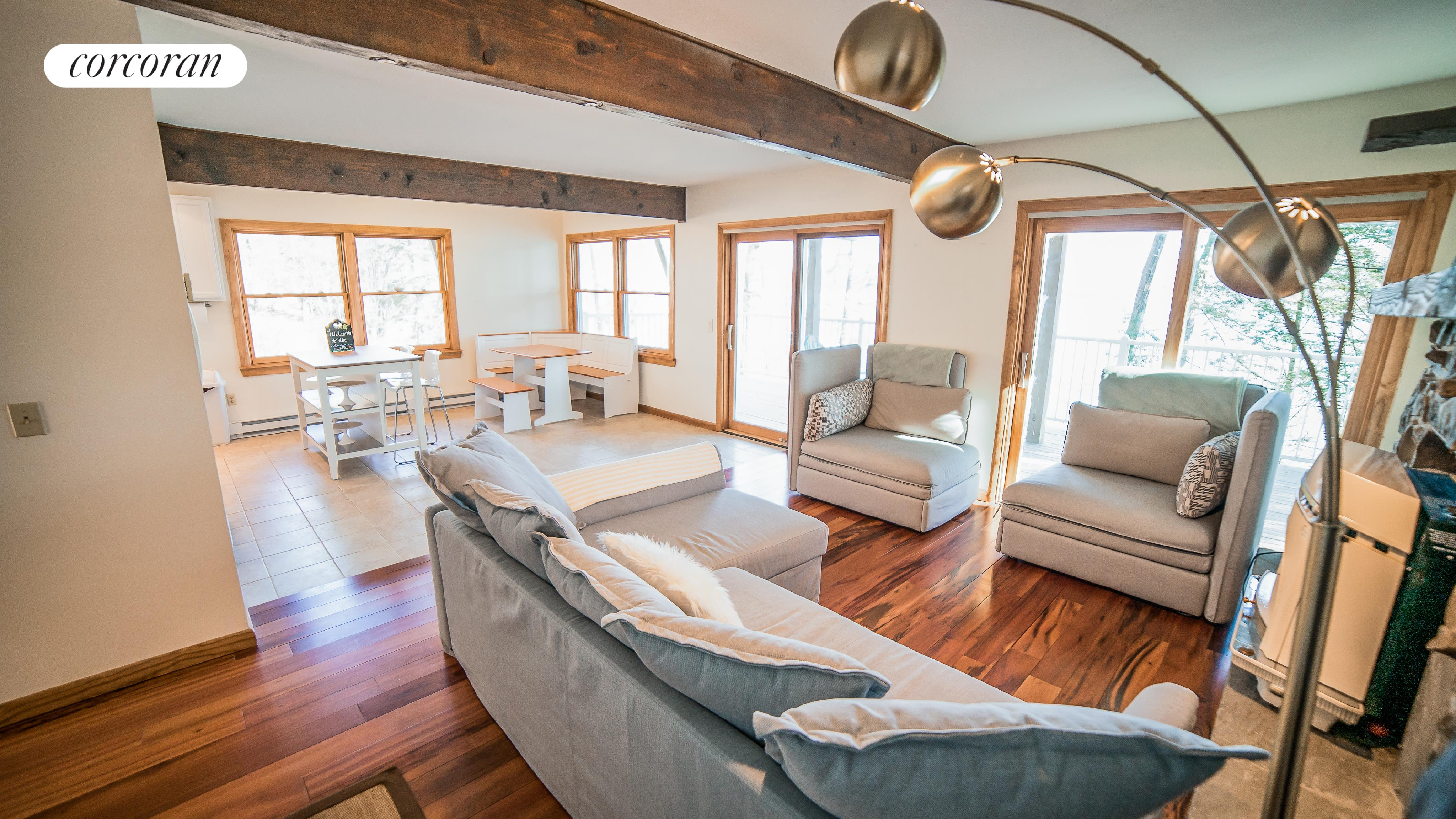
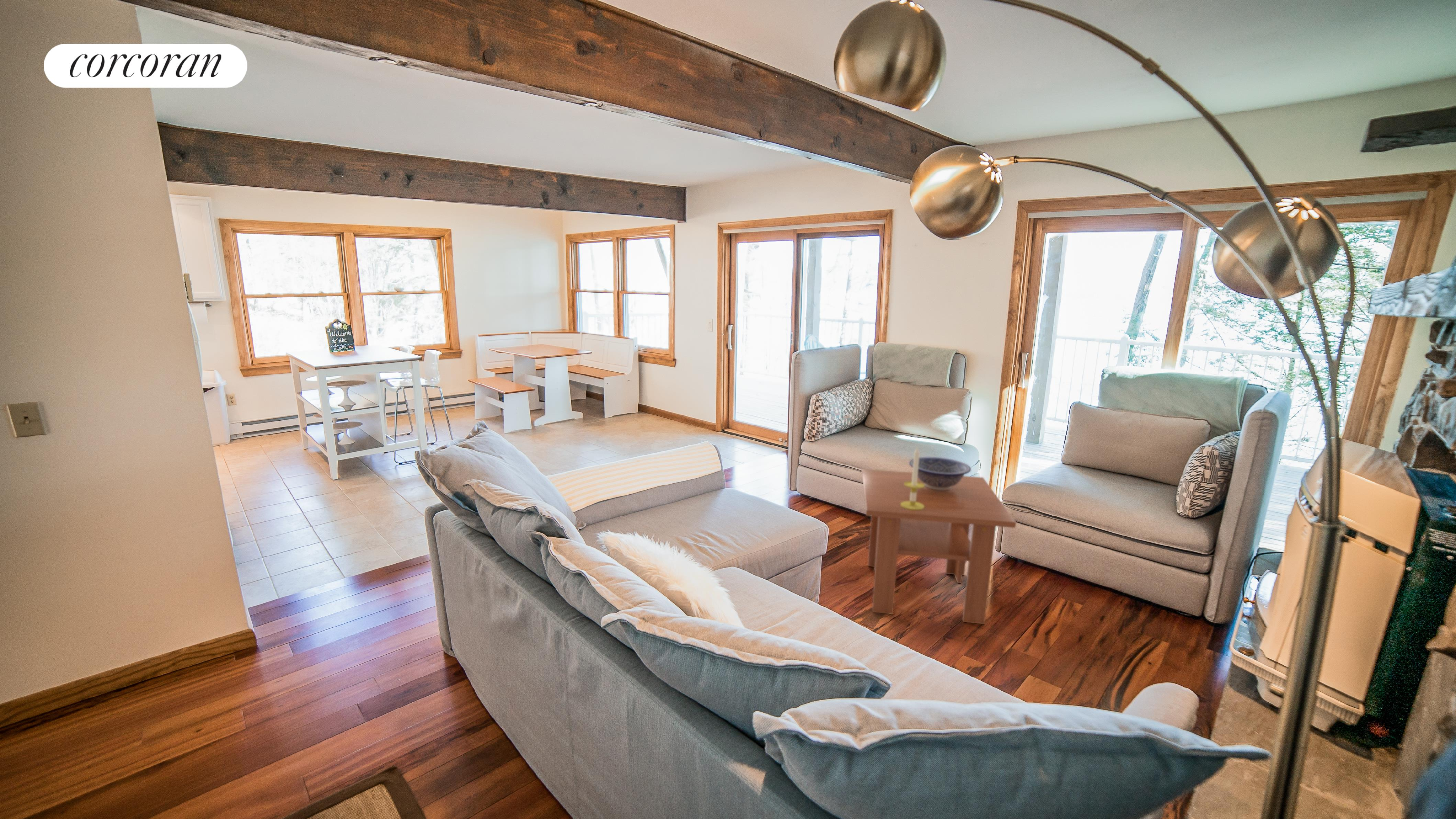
+ decorative bowl (938, 475)
+ candle (915, 476)
+ coffee table (925, 543)
